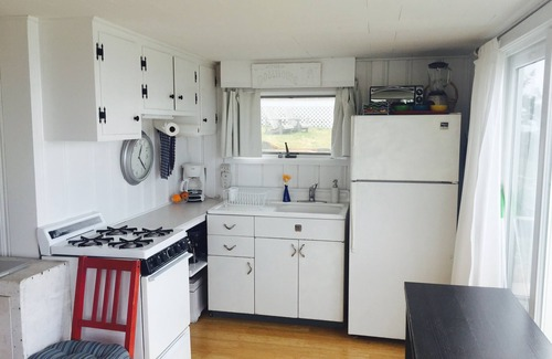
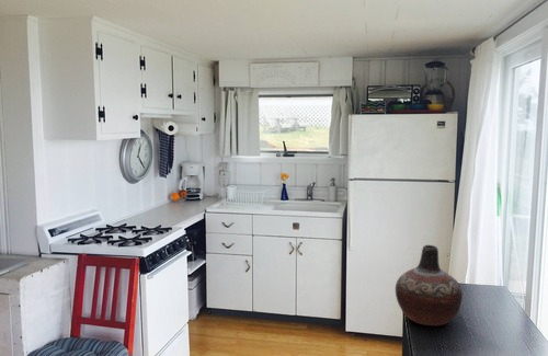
+ vase (427, 283)
